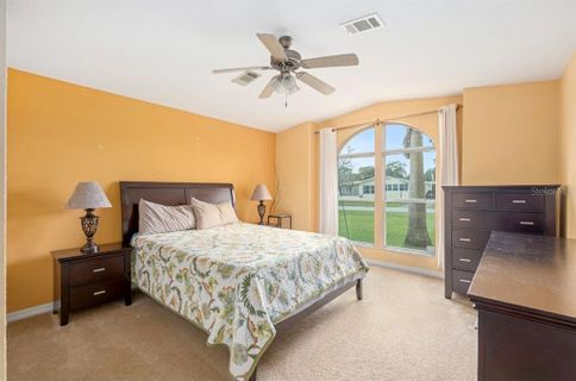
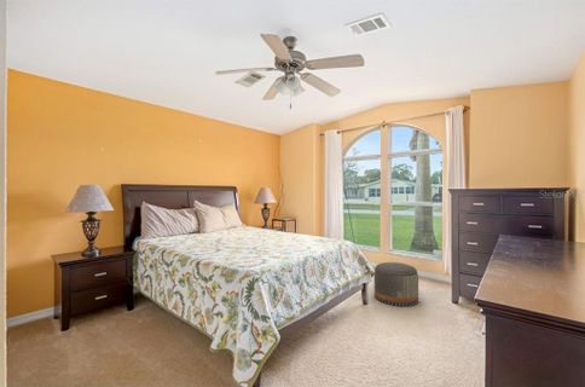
+ pouf (395, 281)
